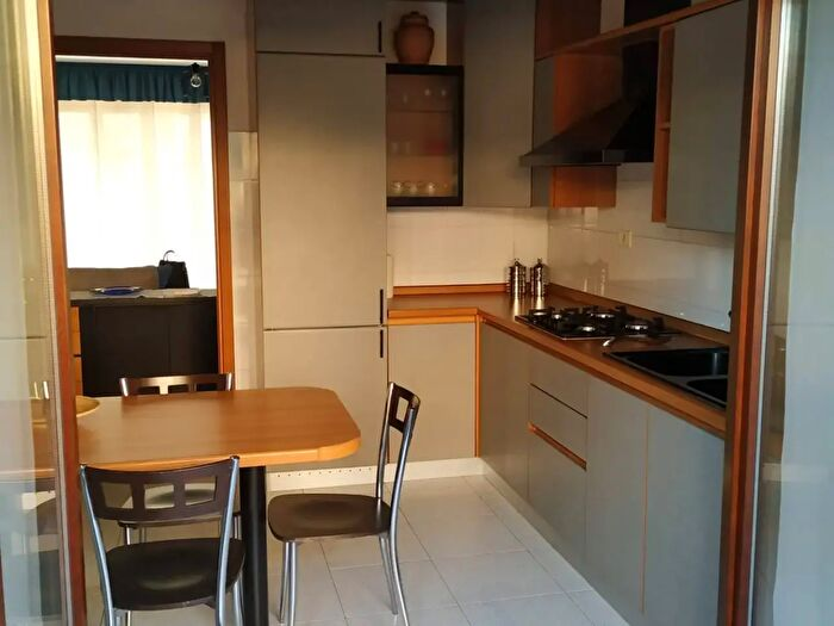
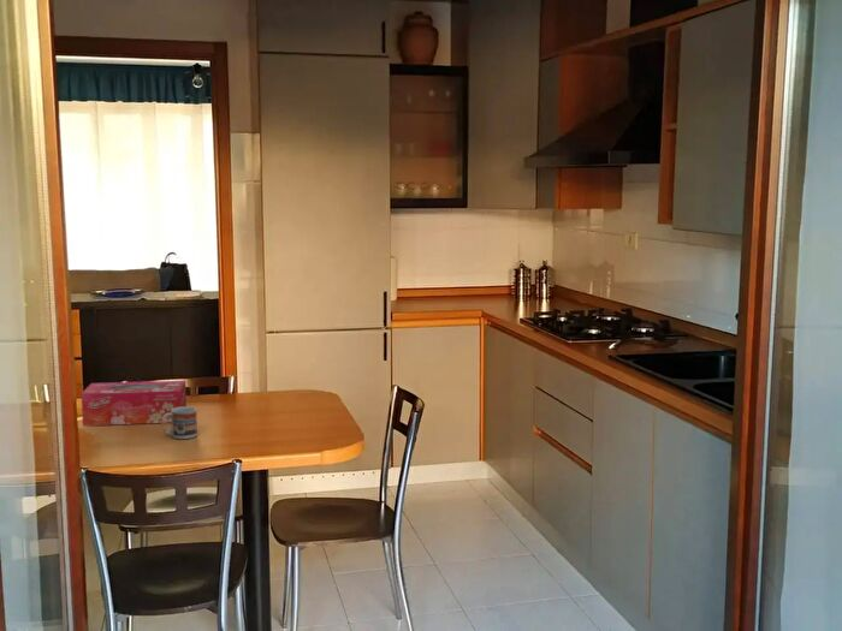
+ cup (179, 423)
+ tissue box (135, 401)
